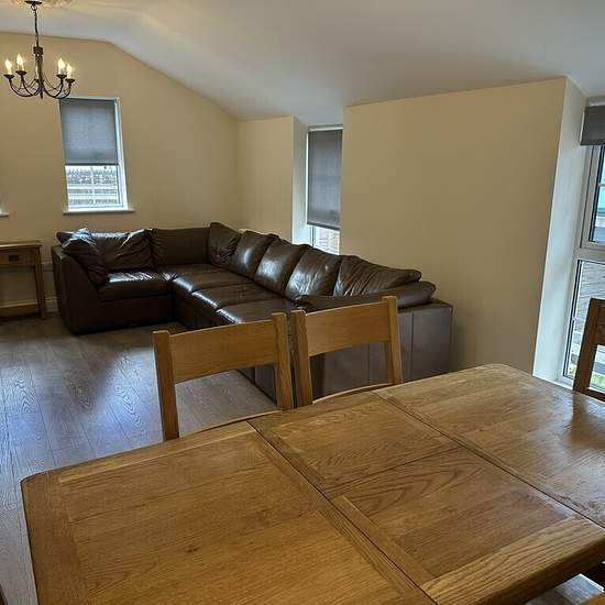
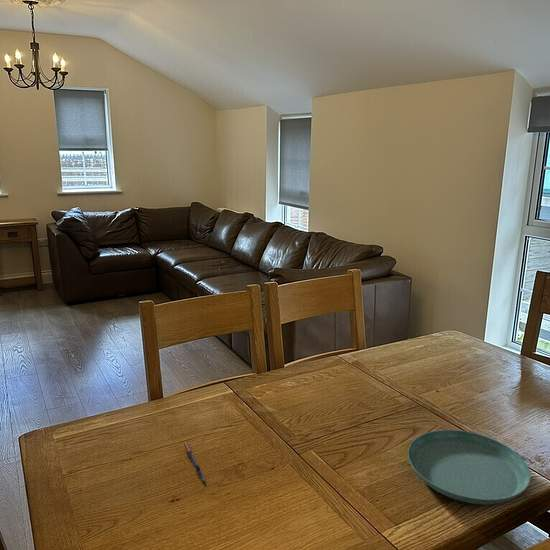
+ saucer (466, 467)
+ pen (194, 460)
